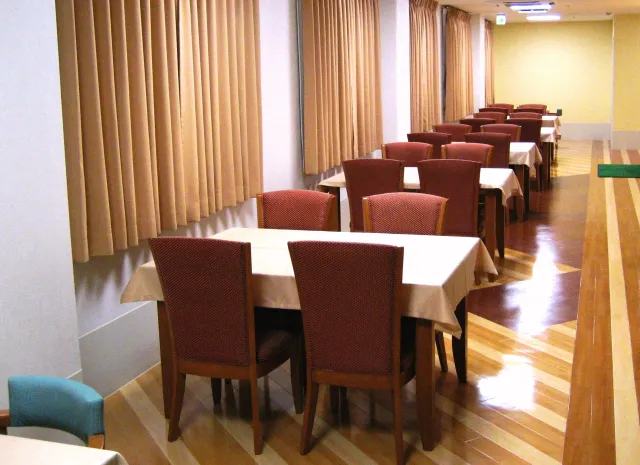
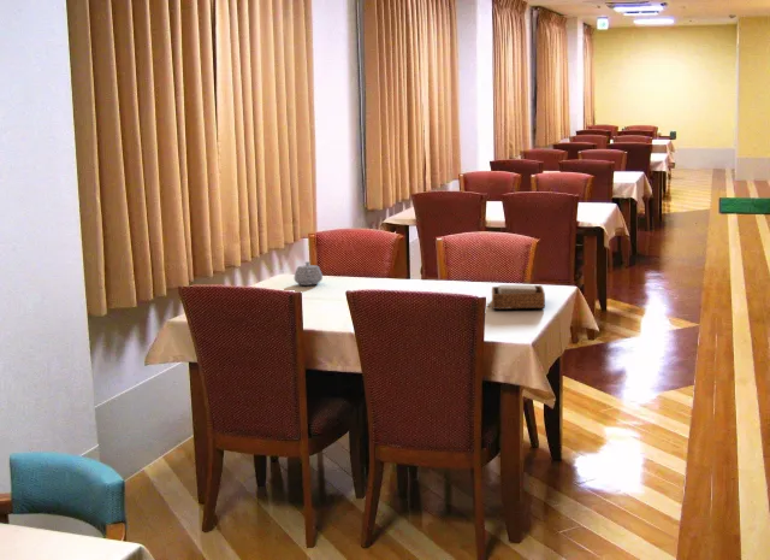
+ napkin holder (517, 294)
+ teapot (308, 272)
